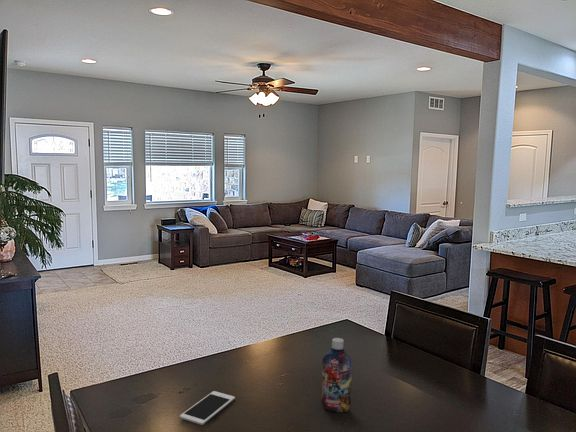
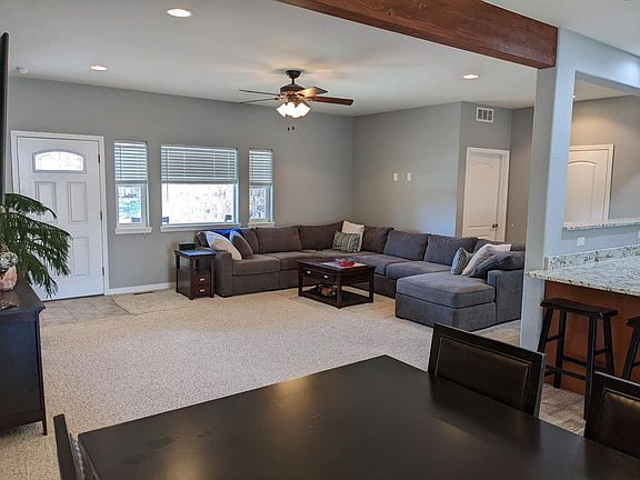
- cell phone (208, 406)
- bottle (336, 374)
